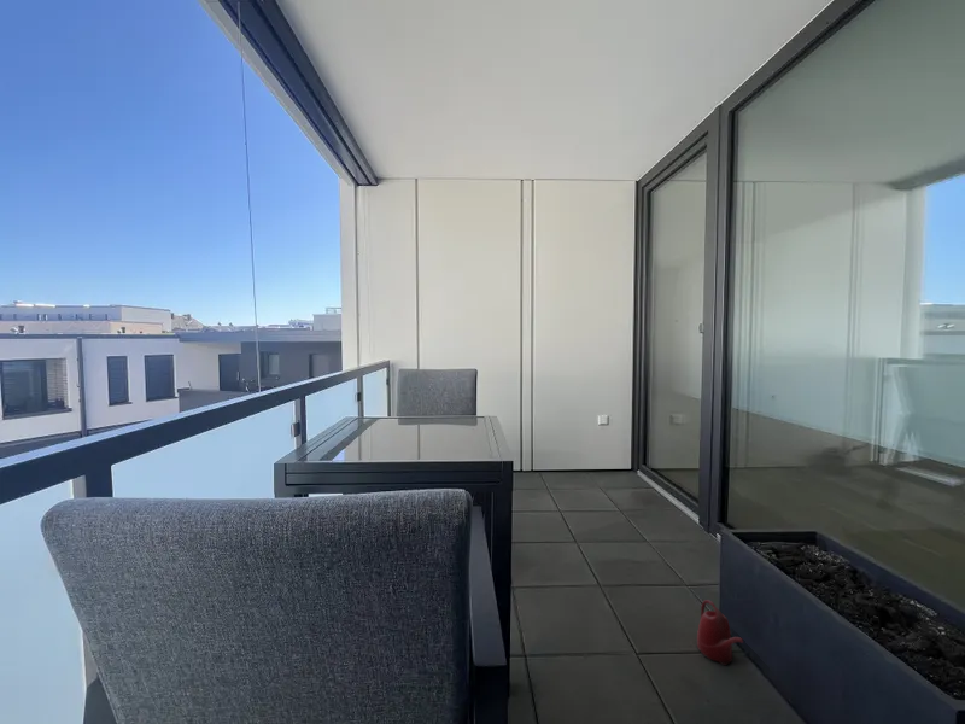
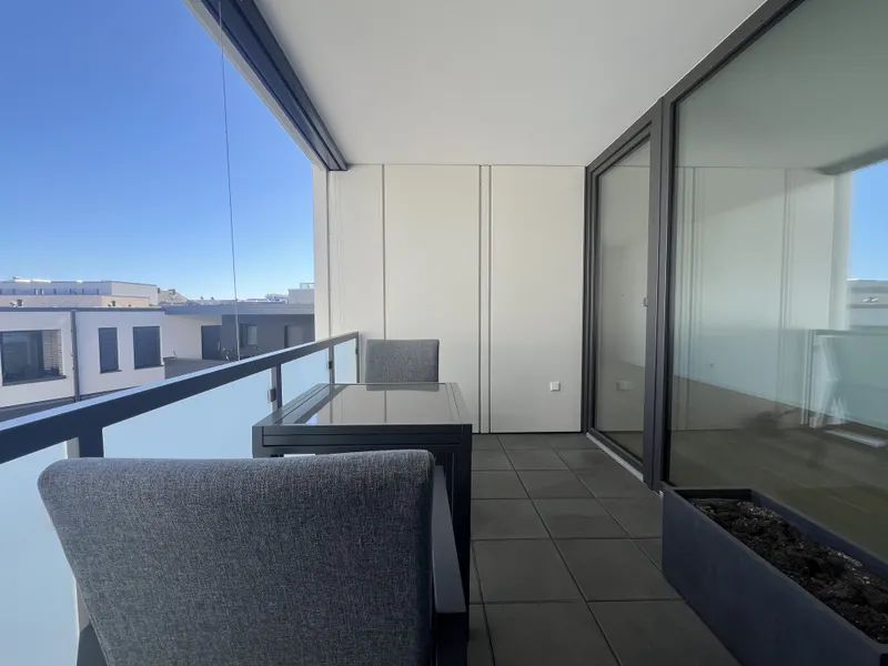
- watering can (721, 635)
